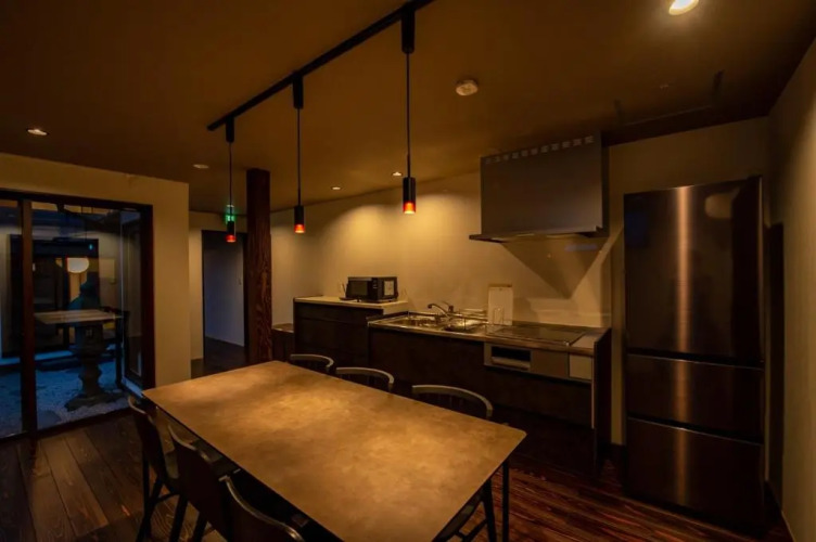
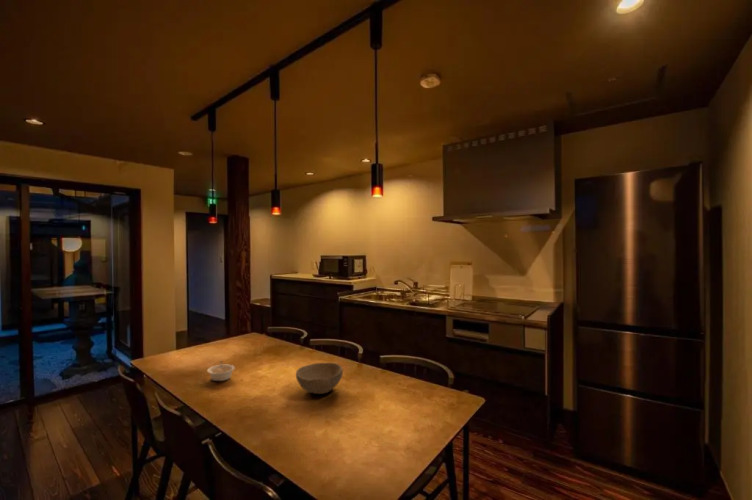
+ legume (220, 372)
+ bowl (319, 380)
